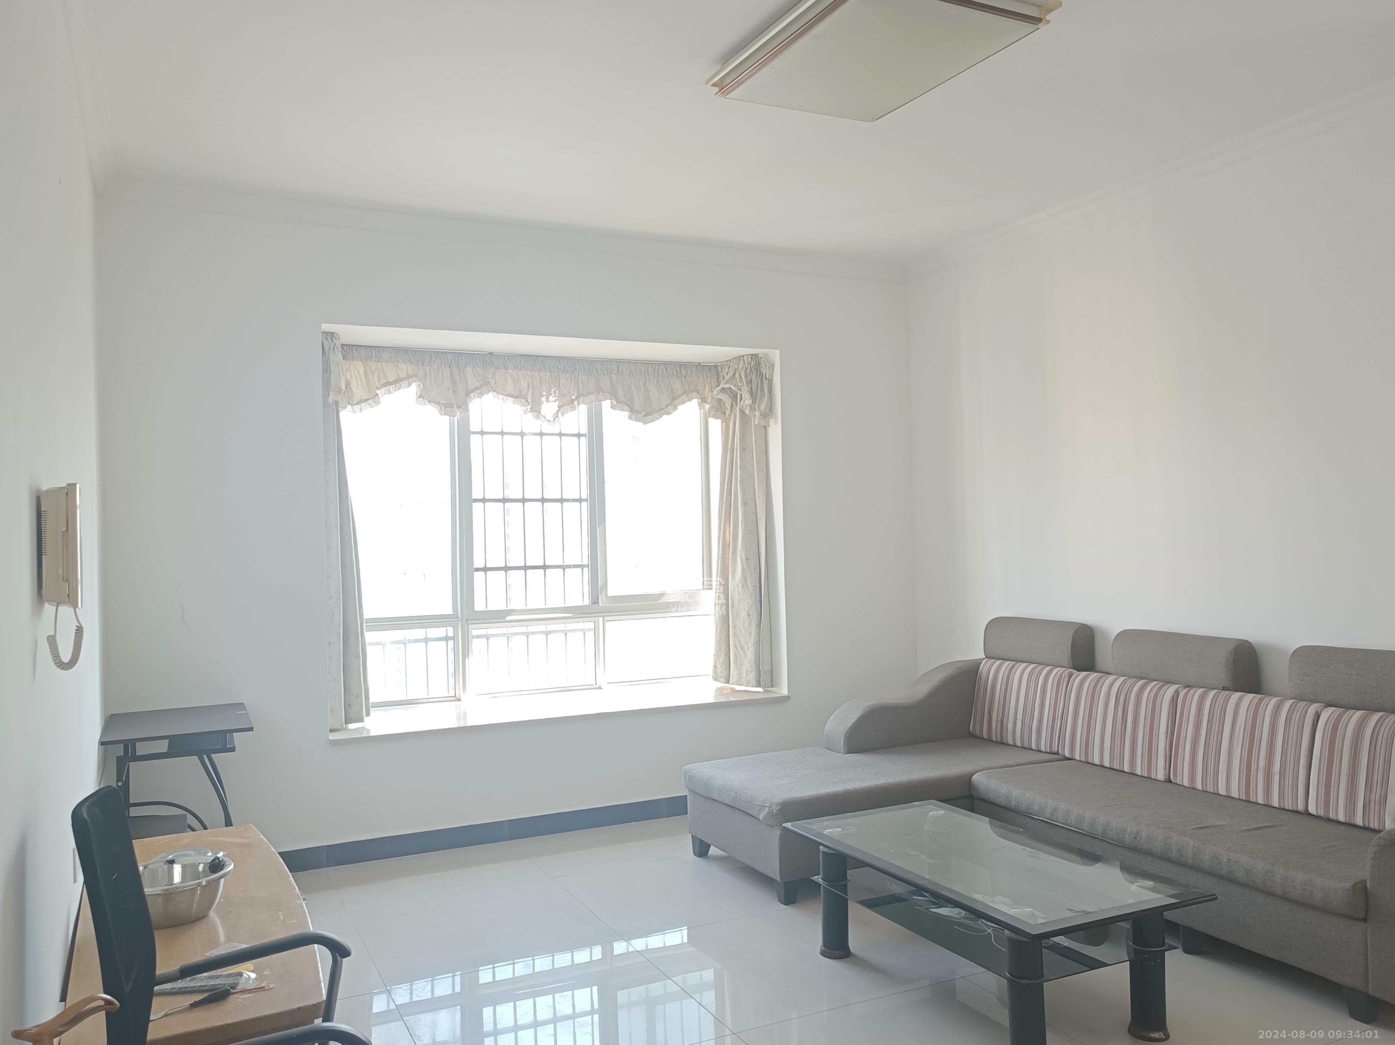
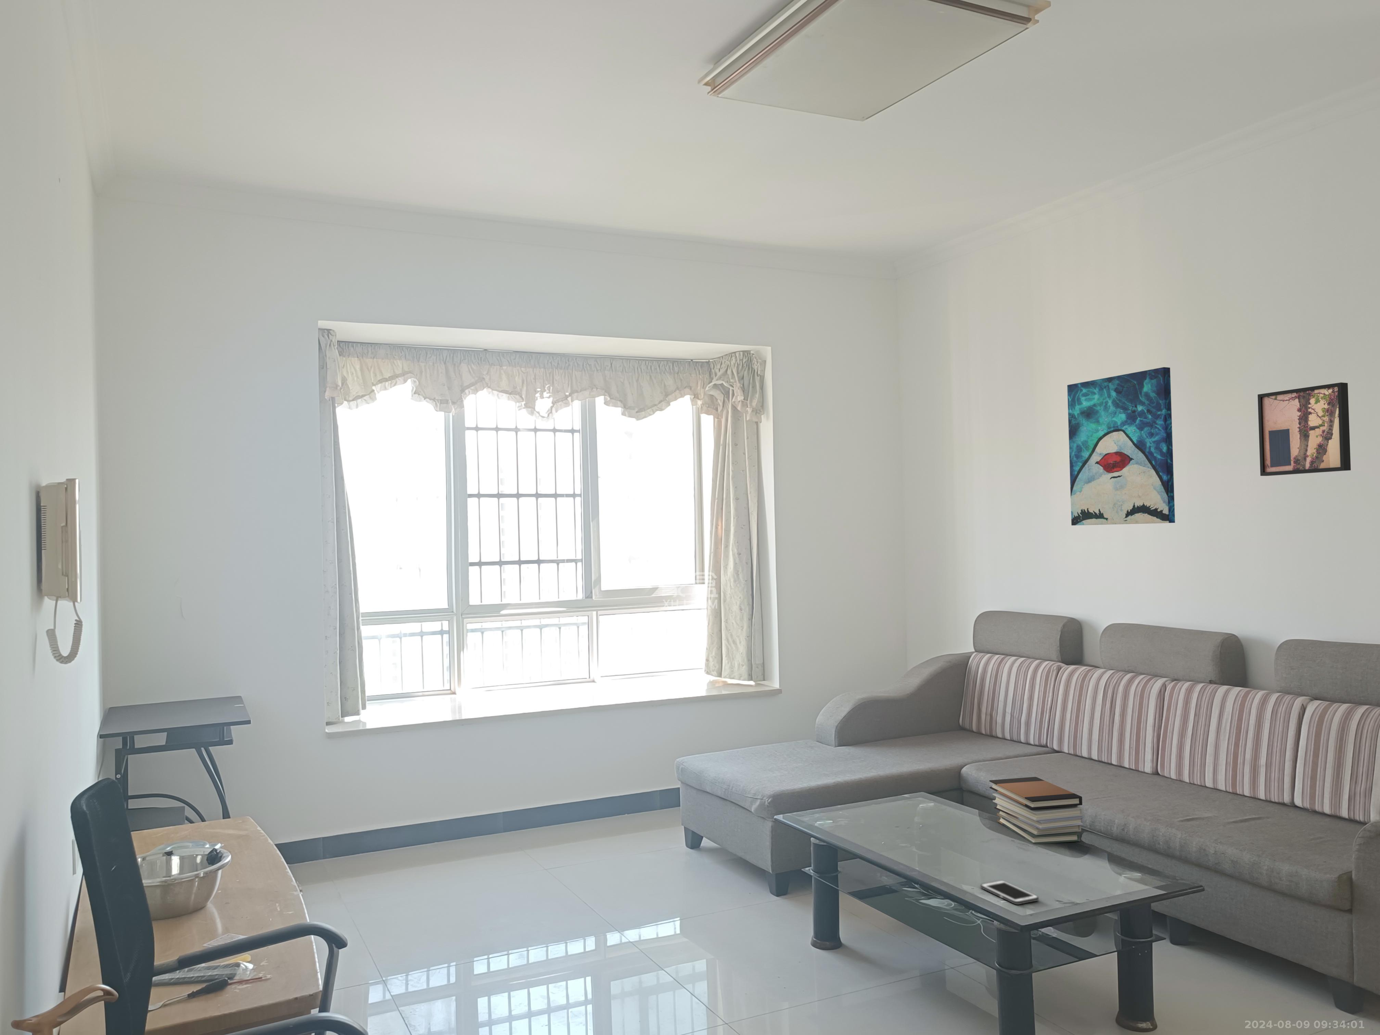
+ wall art (1302, 431)
+ book stack (1036, 810)
+ cell phone (1009, 893)
+ wall art (1118, 450)
